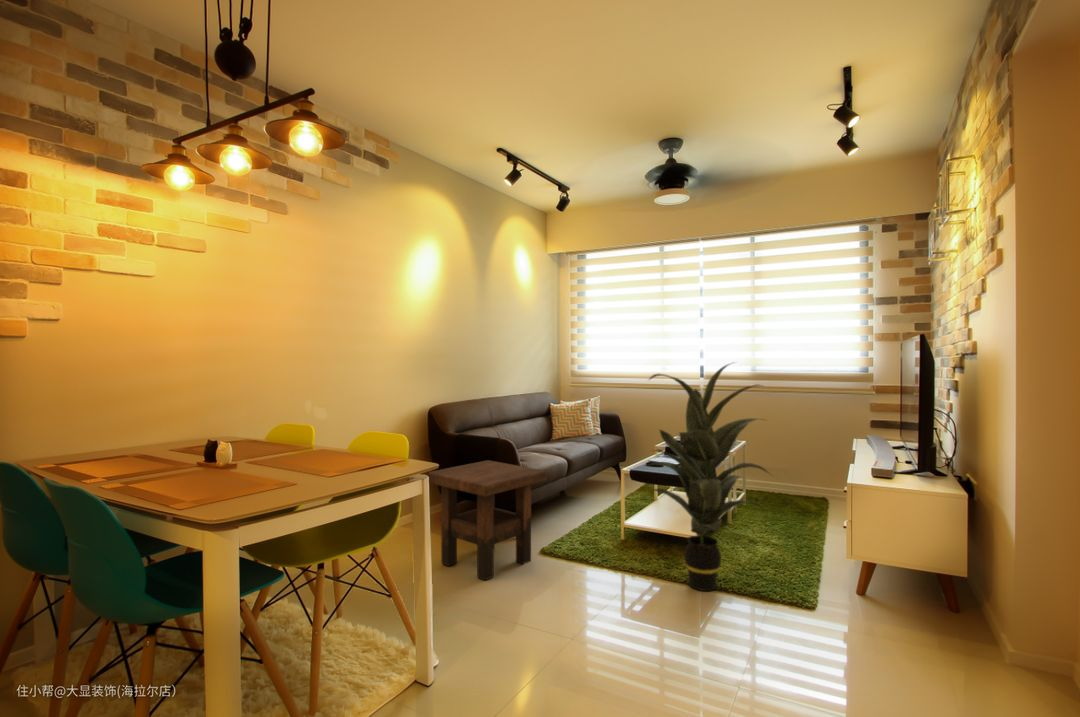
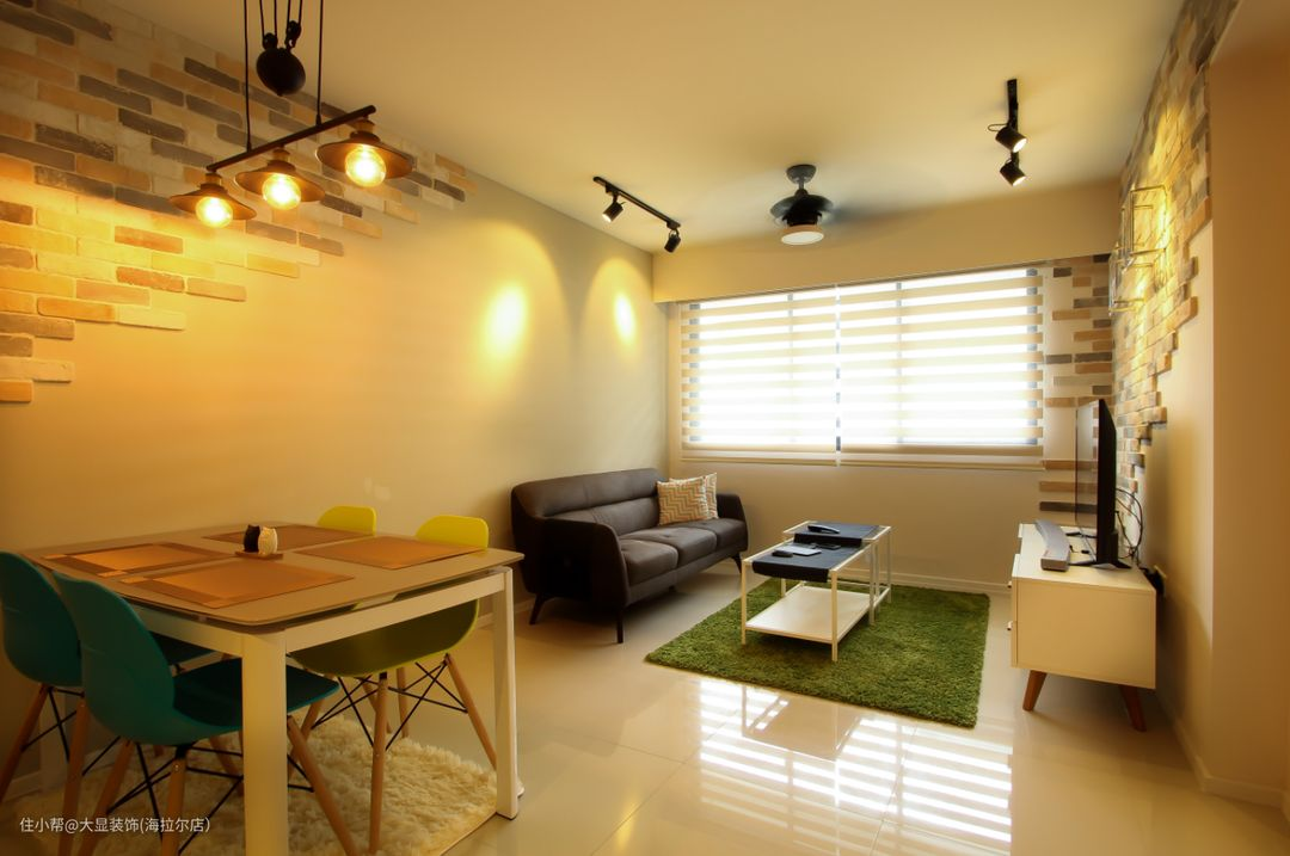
- side table (486, 517)
- indoor plant (711, 475)
